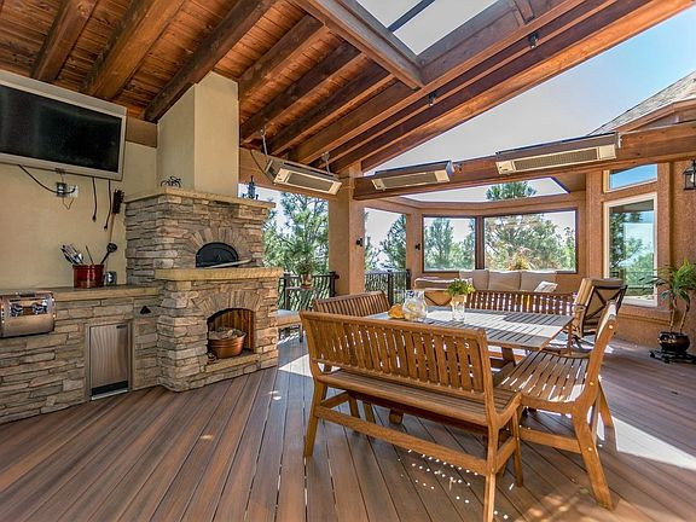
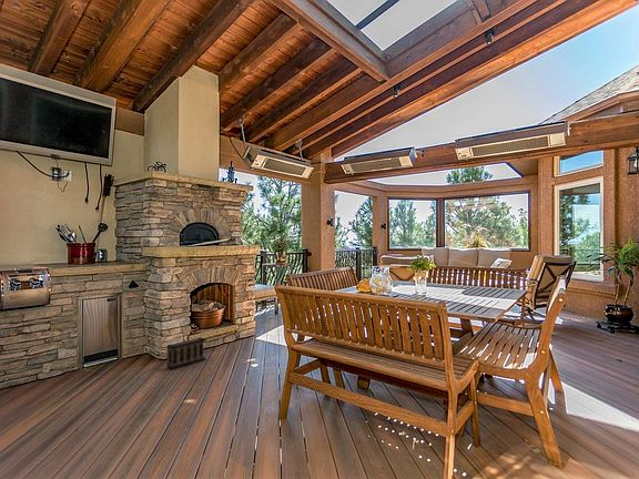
+ speaker (186, 353)
